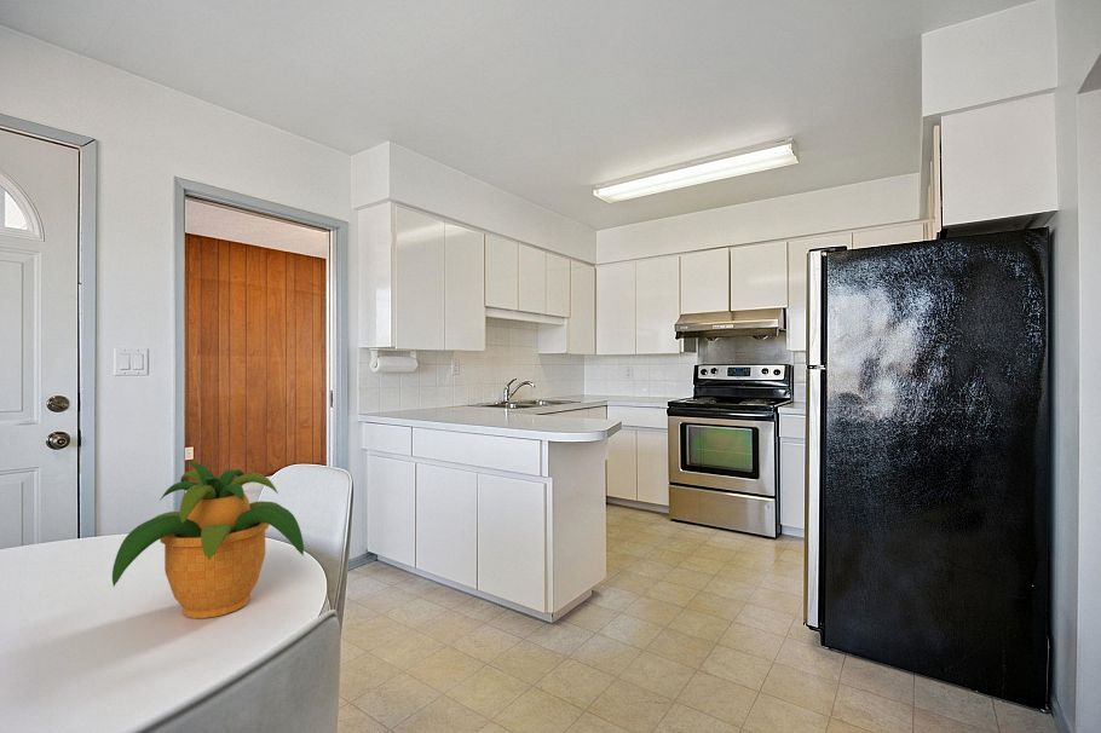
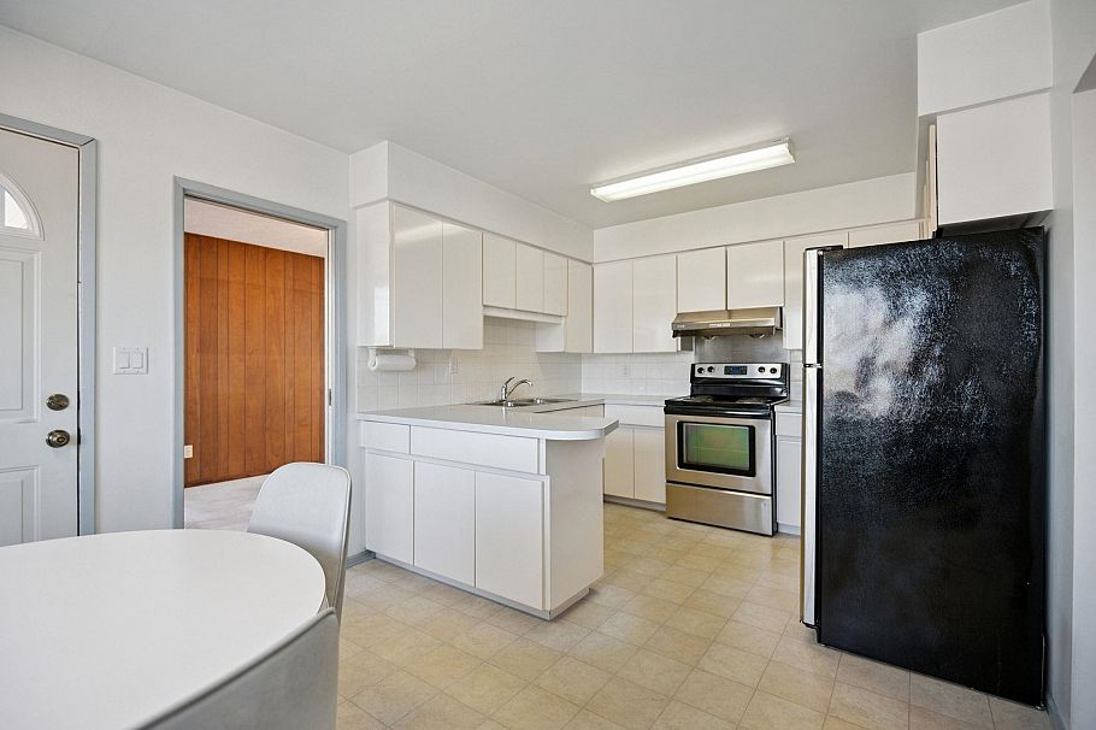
- potted plant (217, 530)
